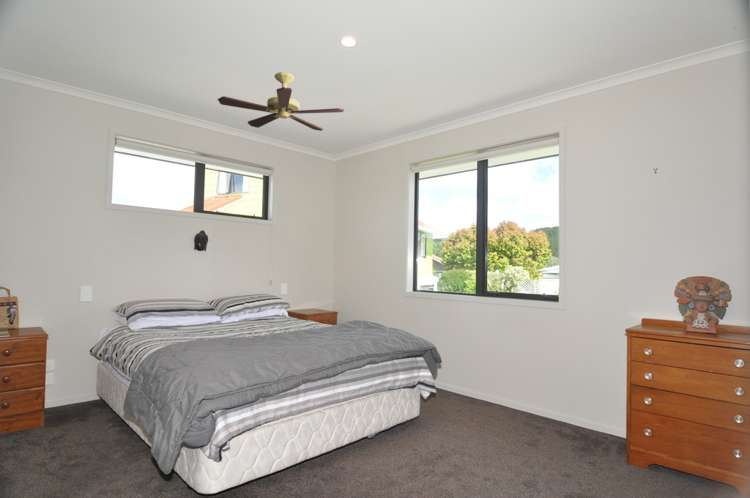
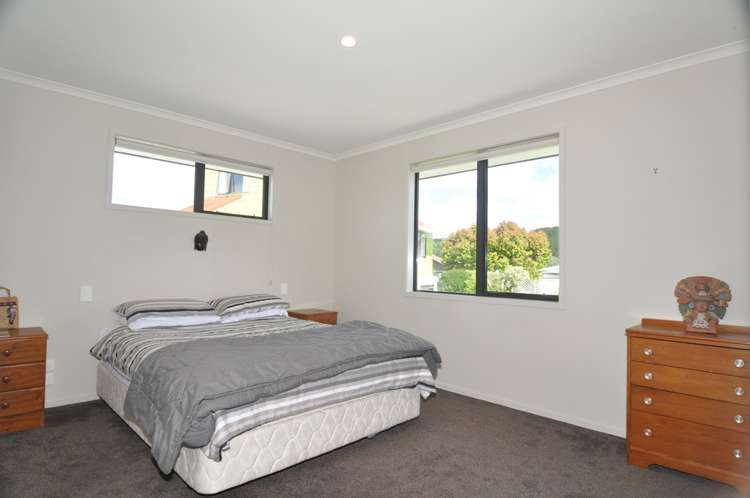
- ceiling fan (282, 94)
